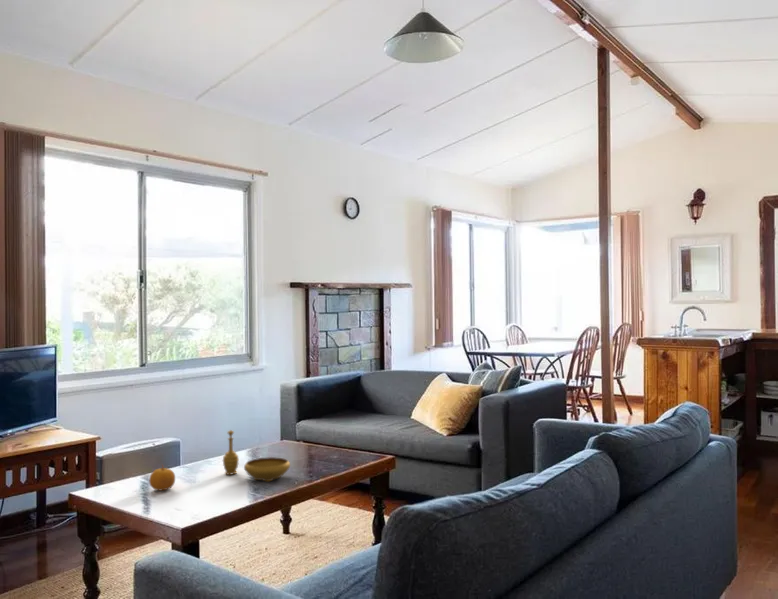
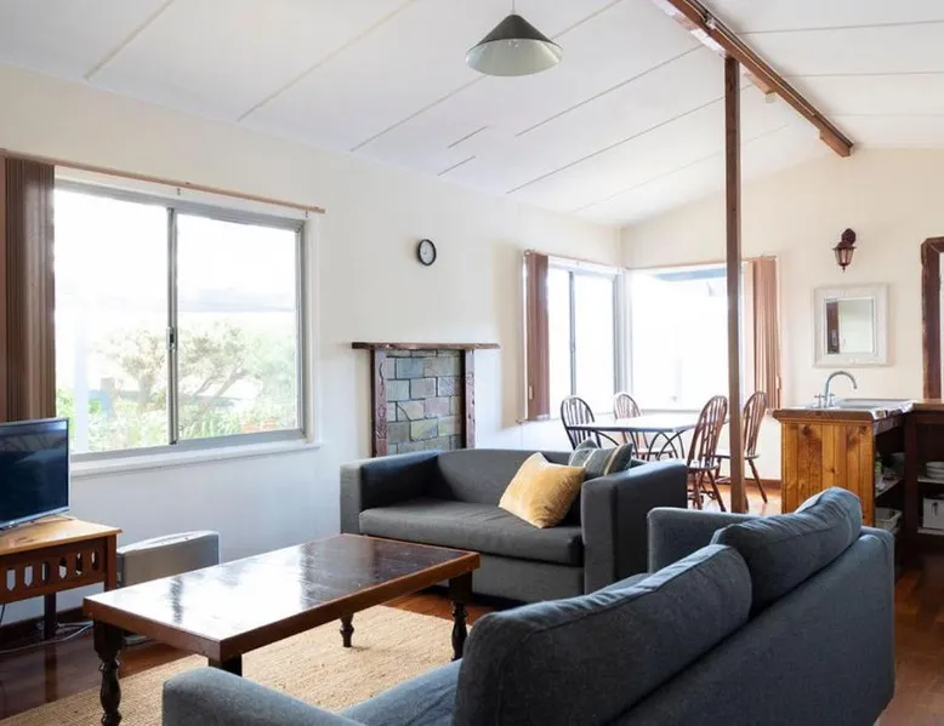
- decorative bowl (254, 459)
- fruit (162, 476)
